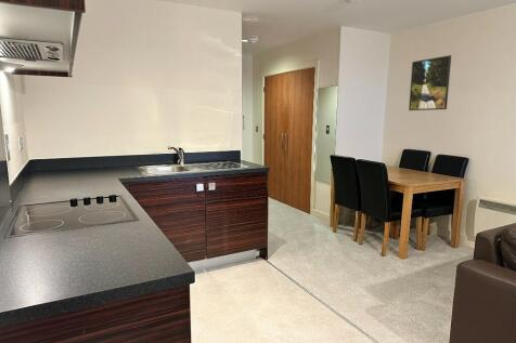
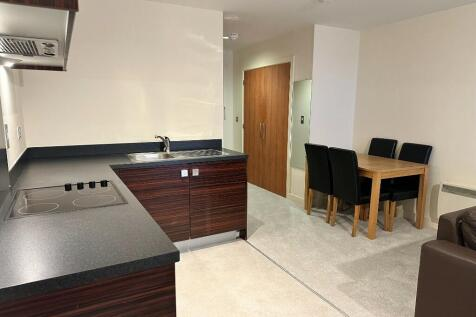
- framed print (428, 84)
